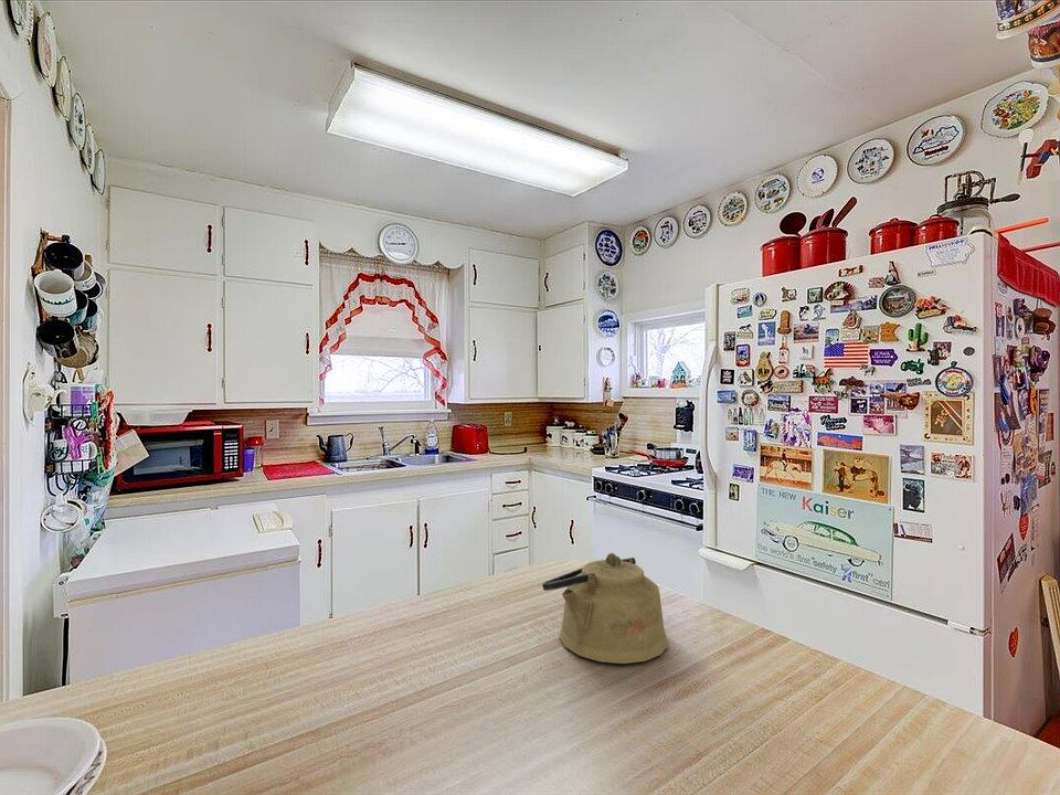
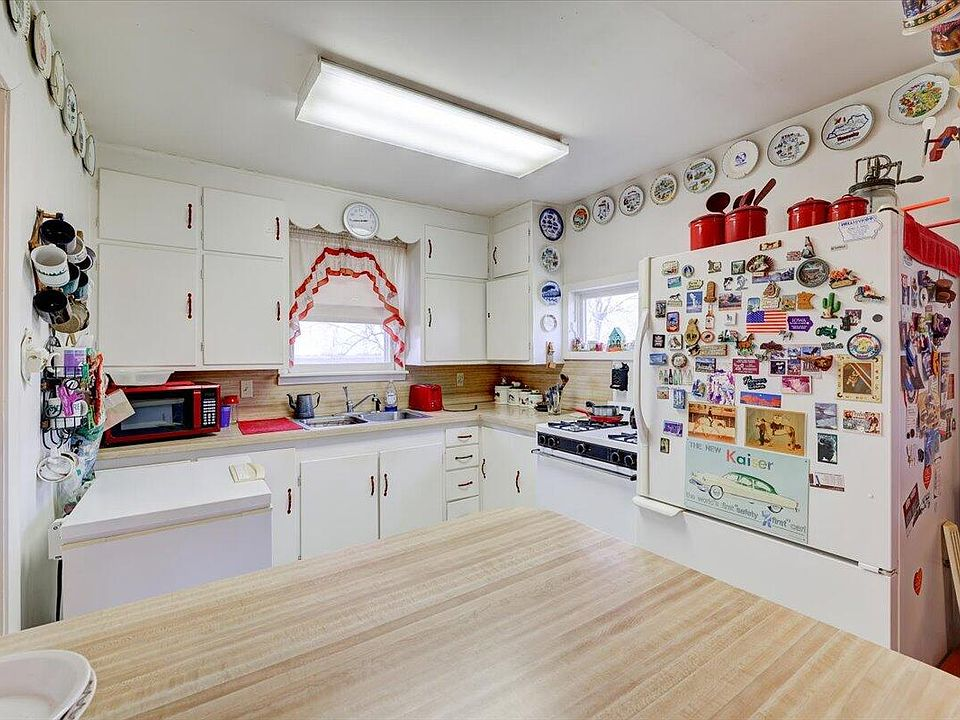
- kettle (604, 597)
